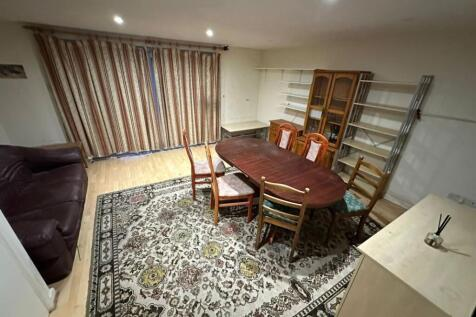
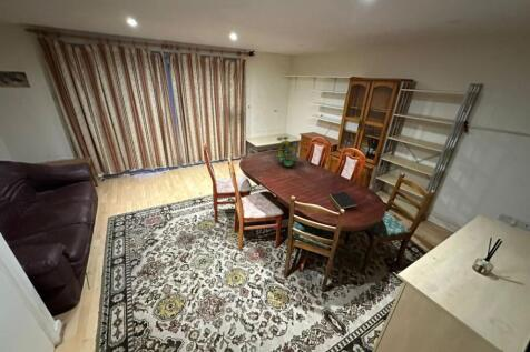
+ notepad (341, 200)
+ flower arrangement (287, 150)
